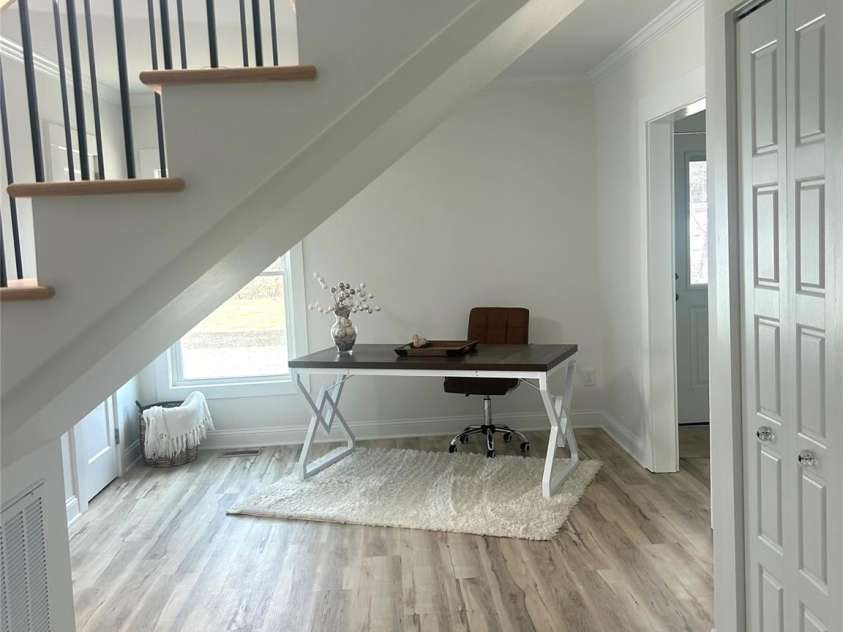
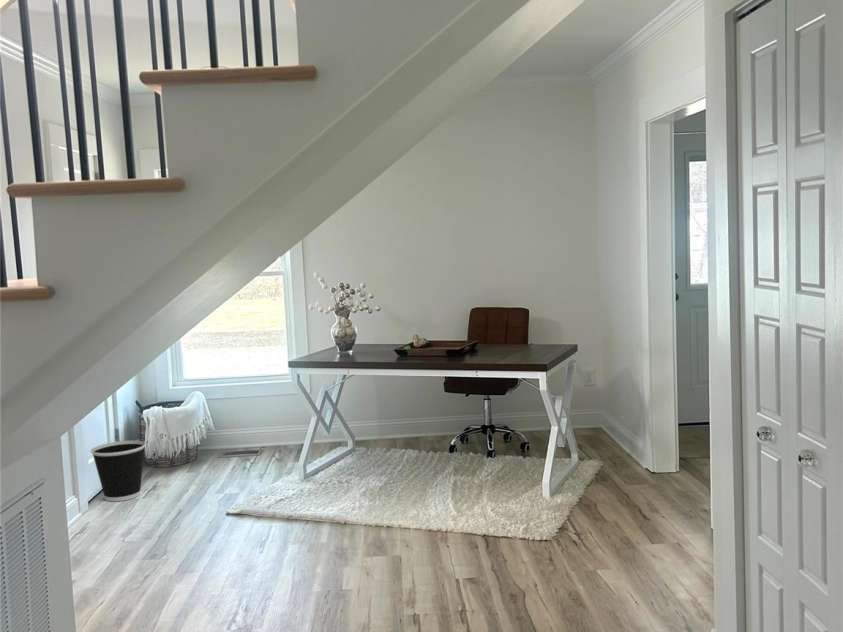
+ wastebasket (120, 471)
